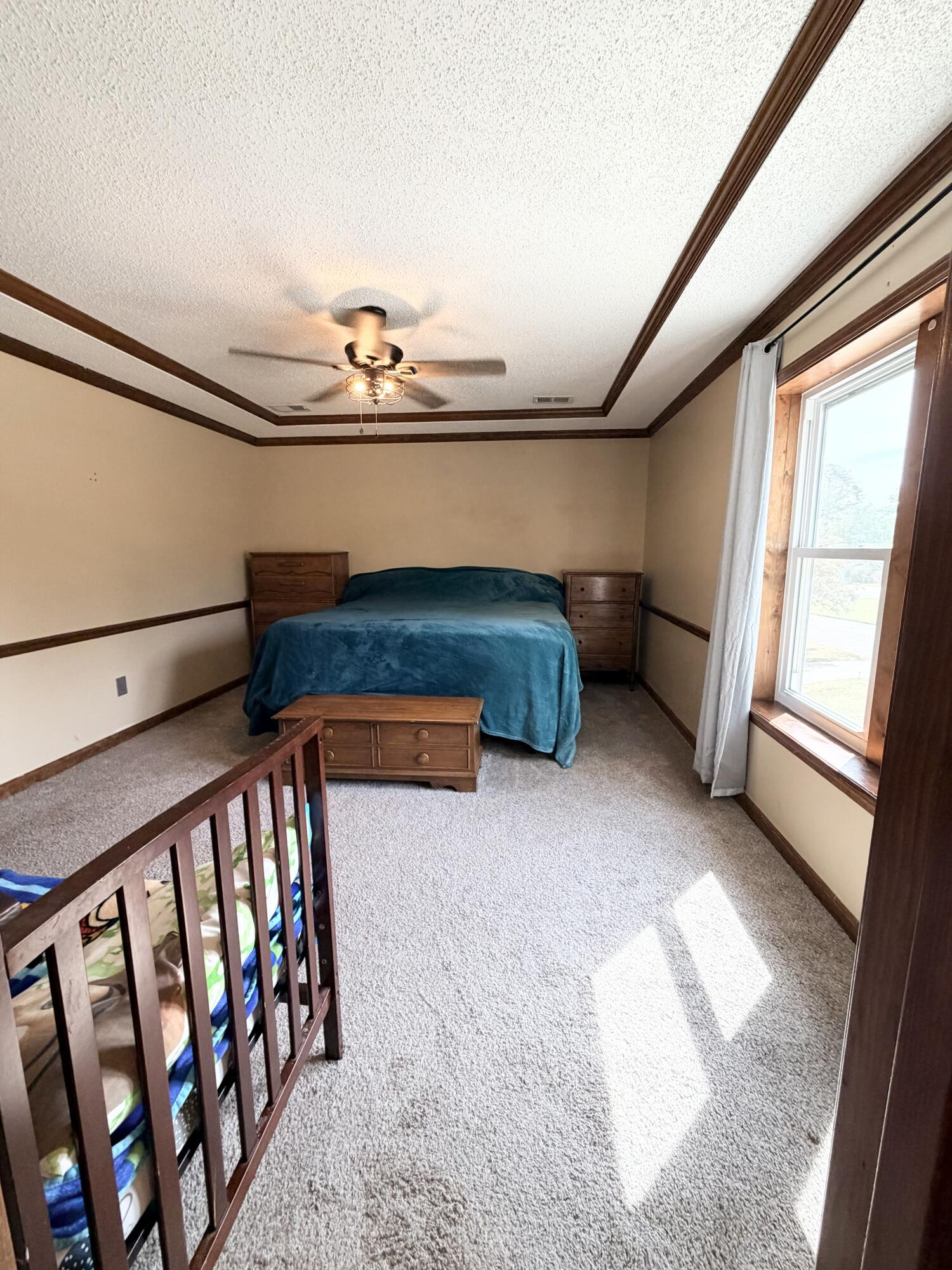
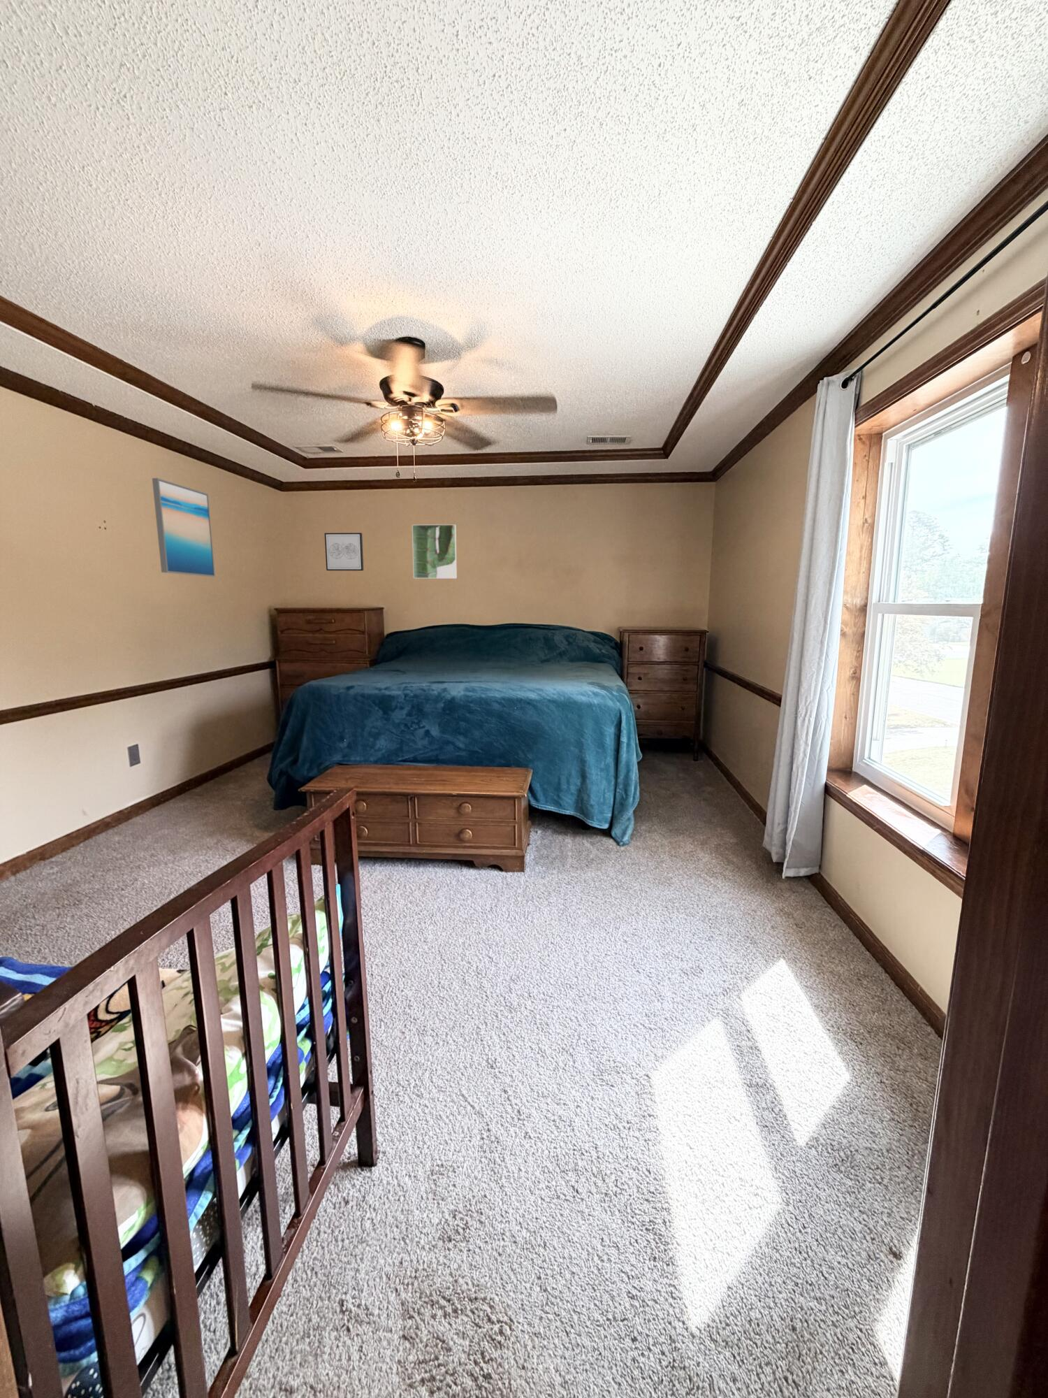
+ wall art (186, 531)
+ wall art (343, 551)
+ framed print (435, 551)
